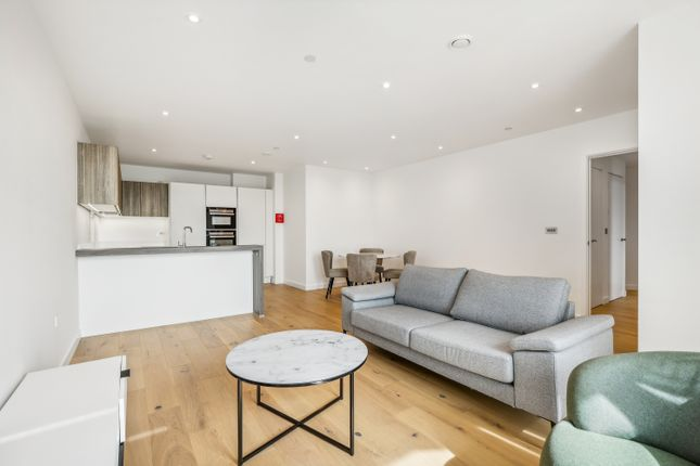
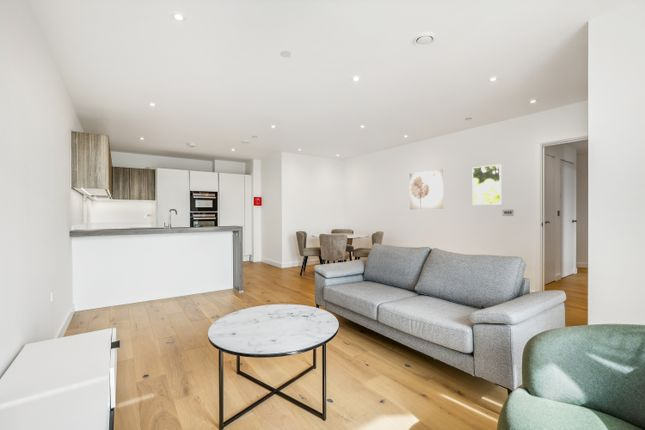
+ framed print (486, 185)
+ wall art (425, 190)
